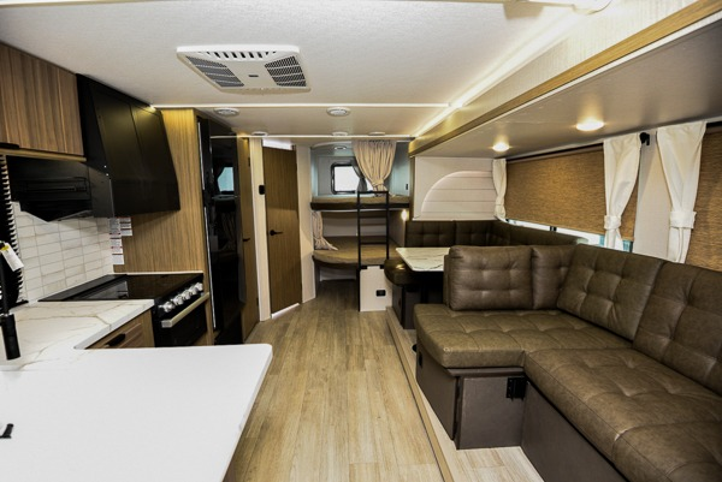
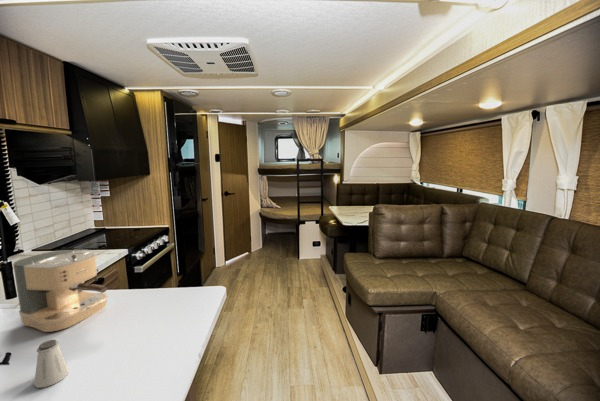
+ saltshaker (49, 360)
+ coffee maker (67, 284)
